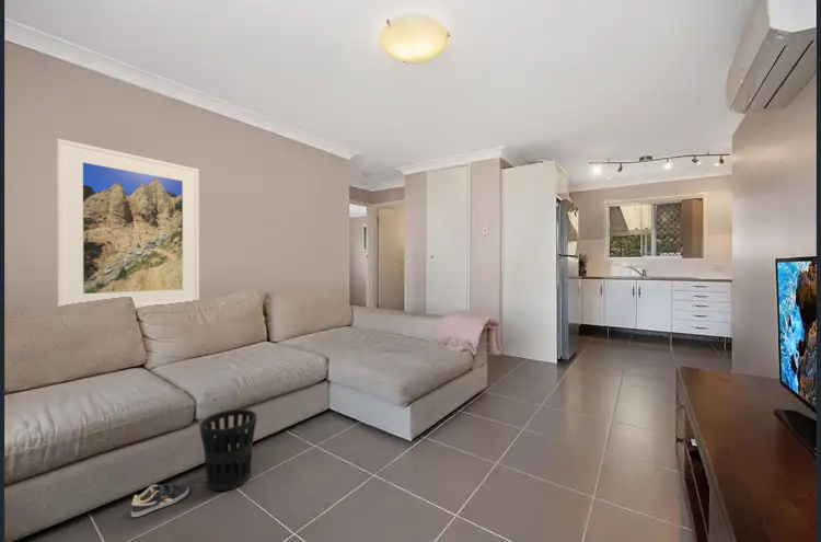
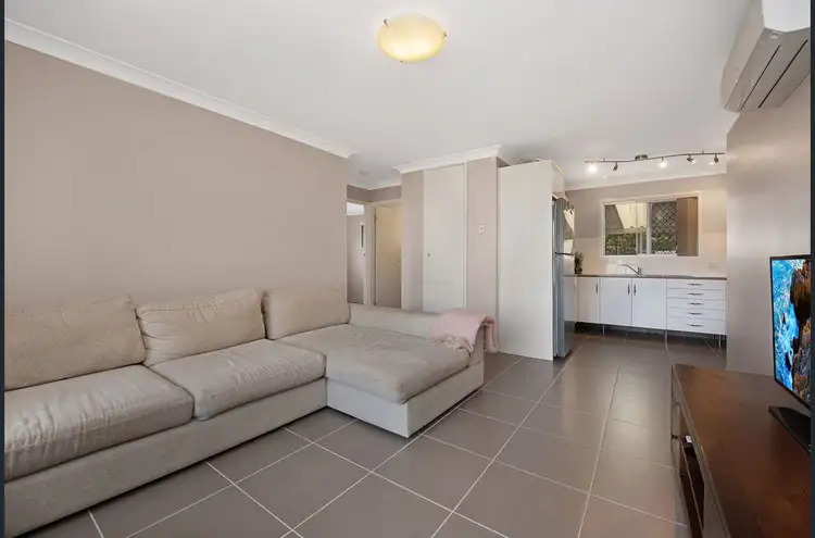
- sneaker (161, 494)
- wastebasket (228, 448)
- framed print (137, 231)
